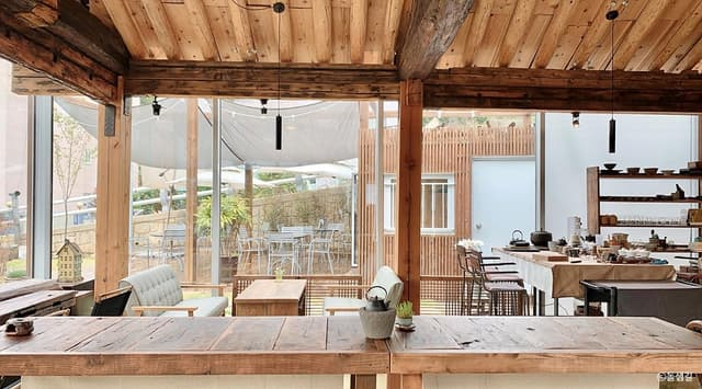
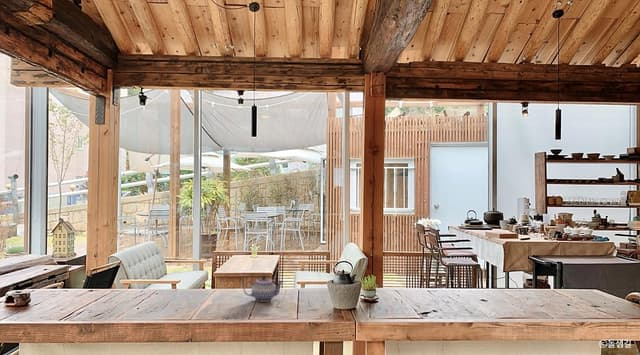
+ teapot (263, 287)
